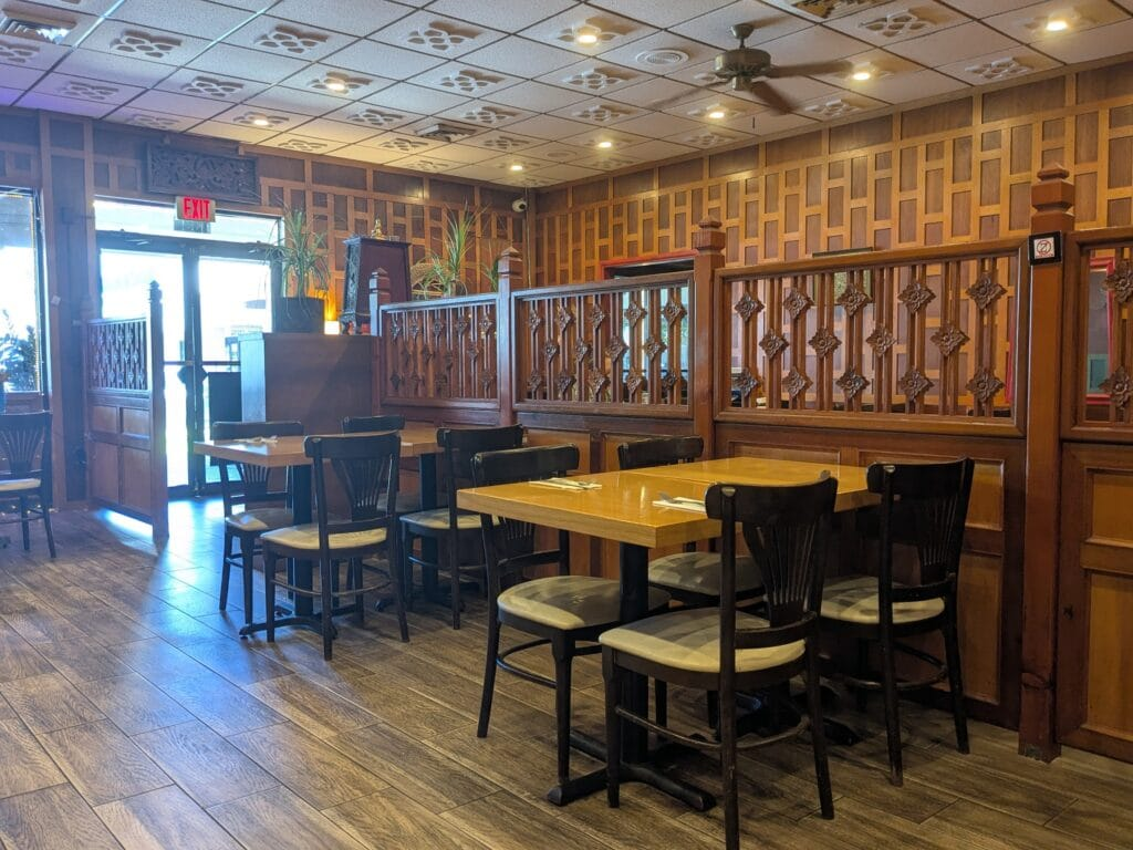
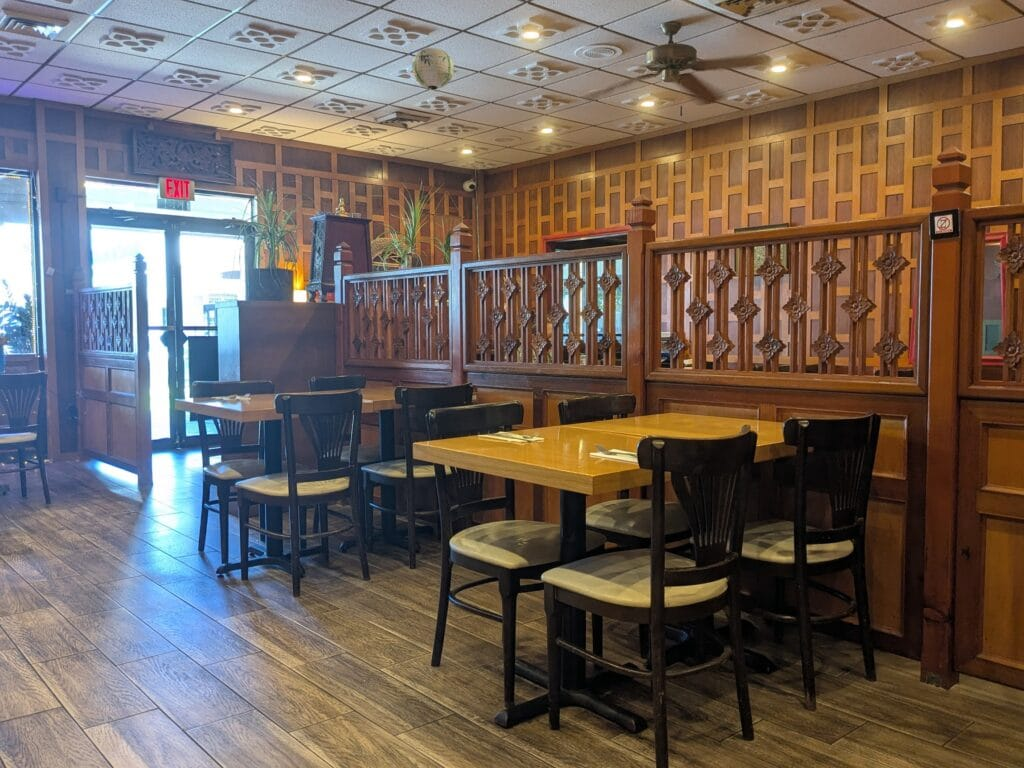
+ paper lantern (432, 68)
